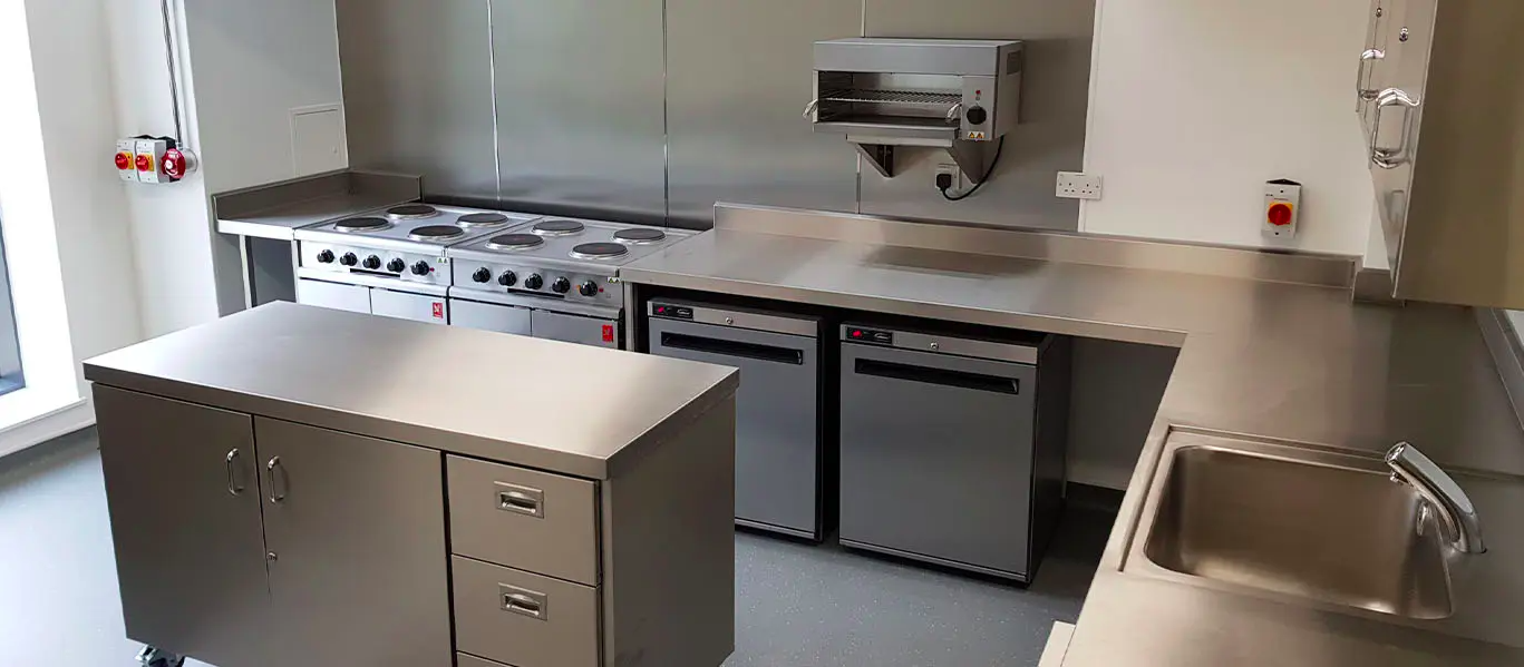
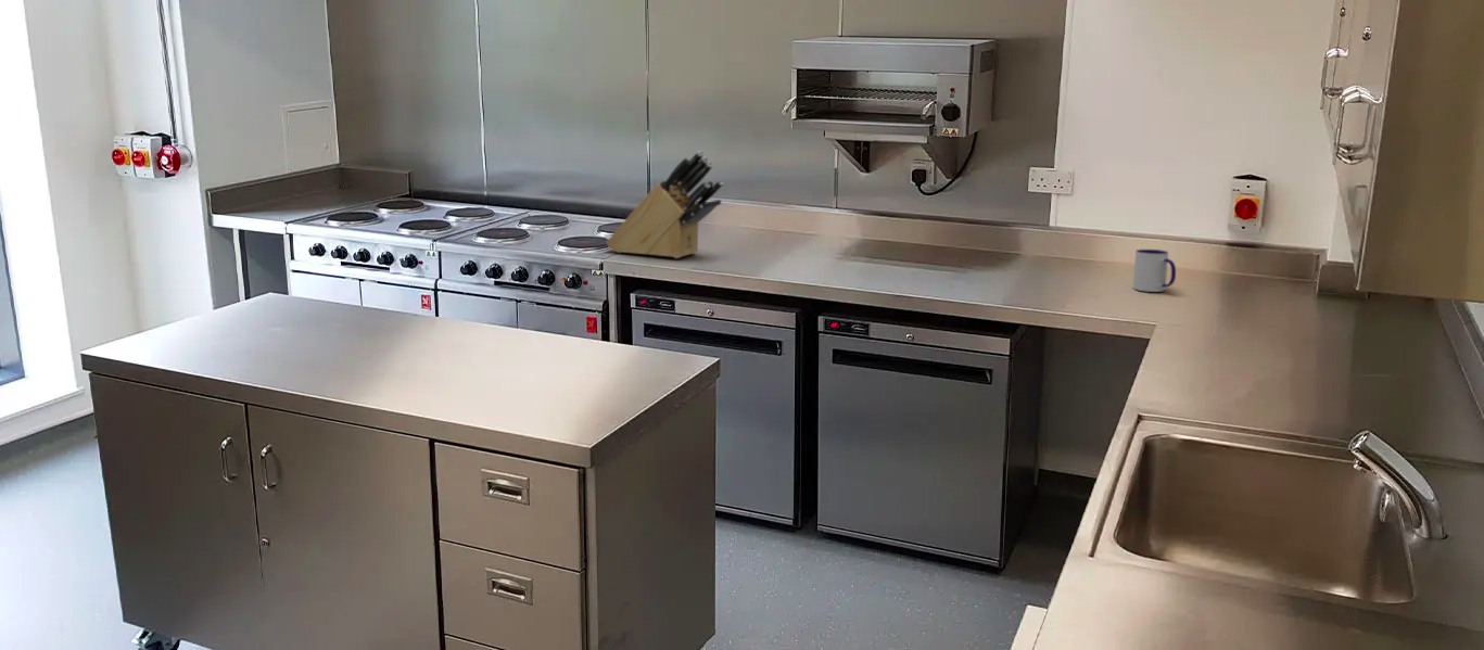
+ knife block (664, 202)
+ mug (1155, 270)
